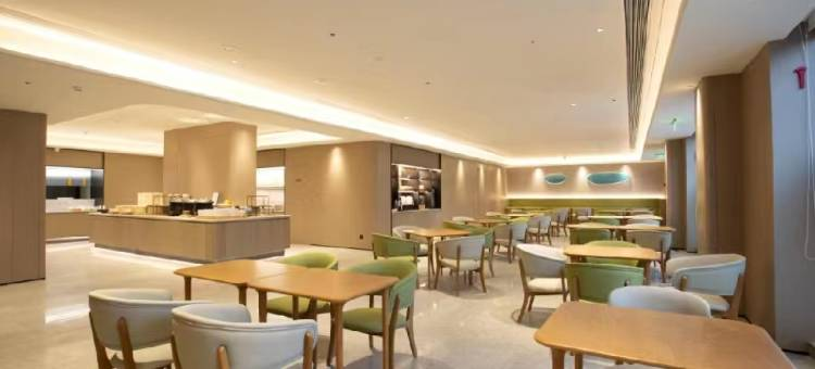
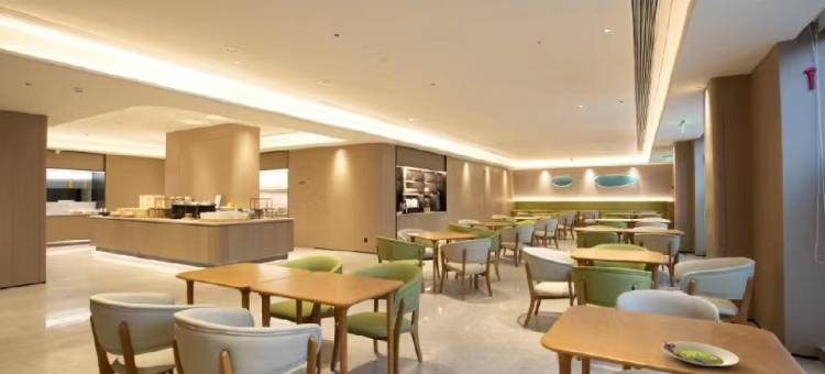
+ salad plate (698, 354)
